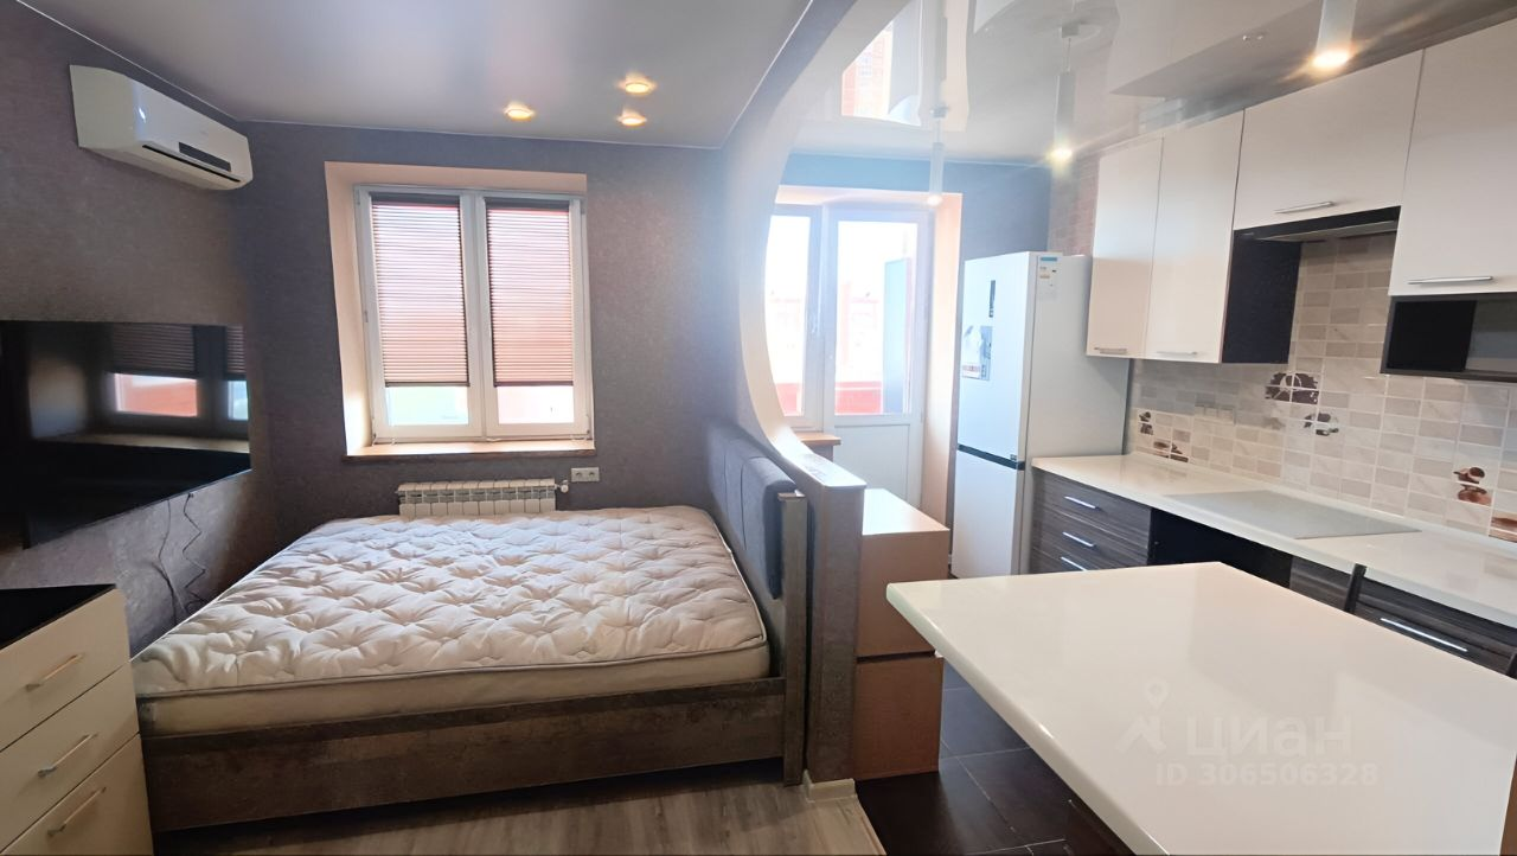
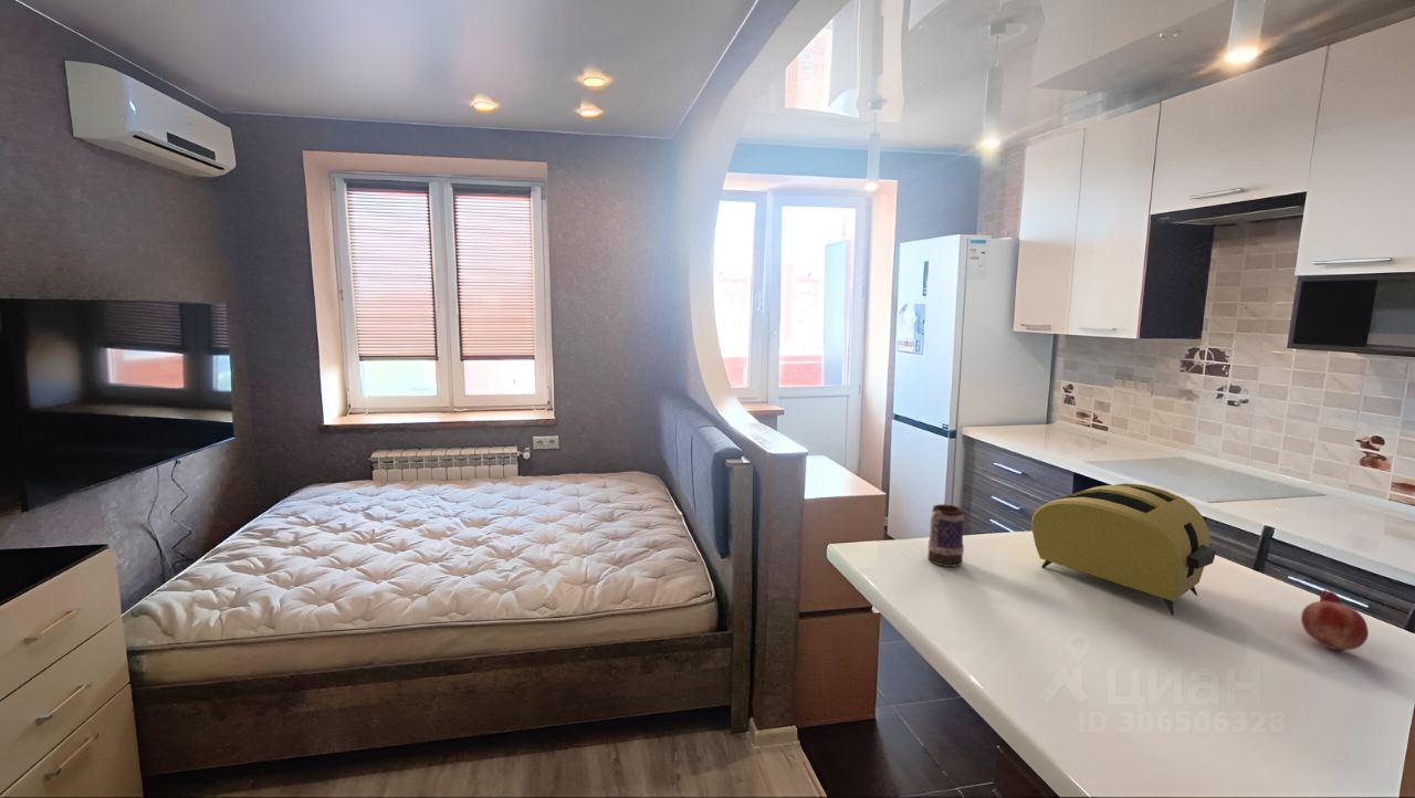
+ mug (942, 535)
+ fruit (1333, 621)
+ toaster (1122, 536)
